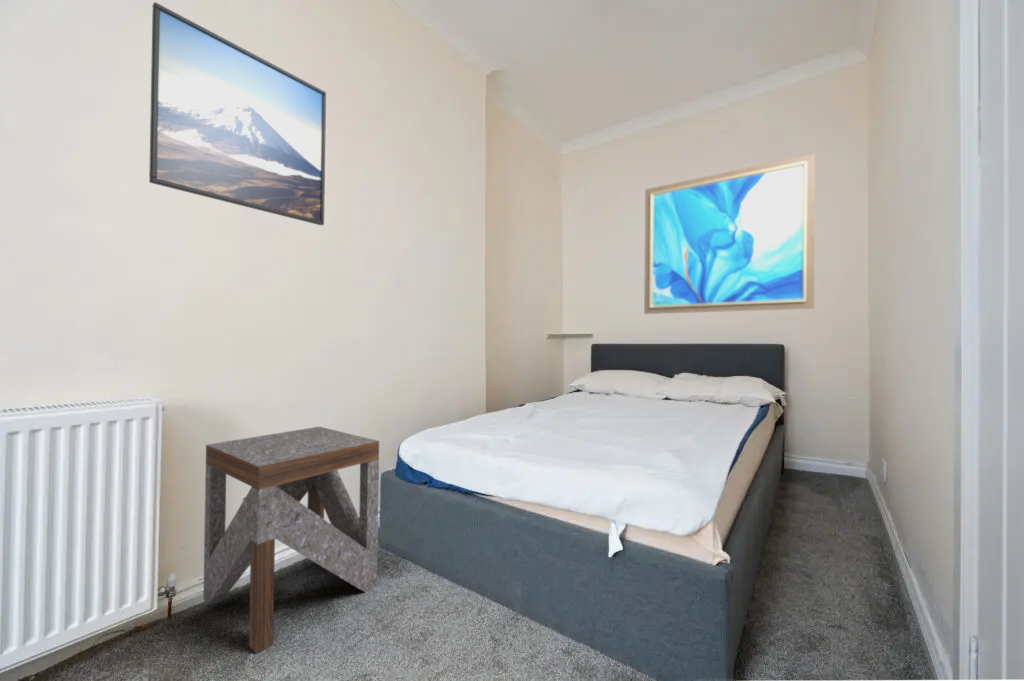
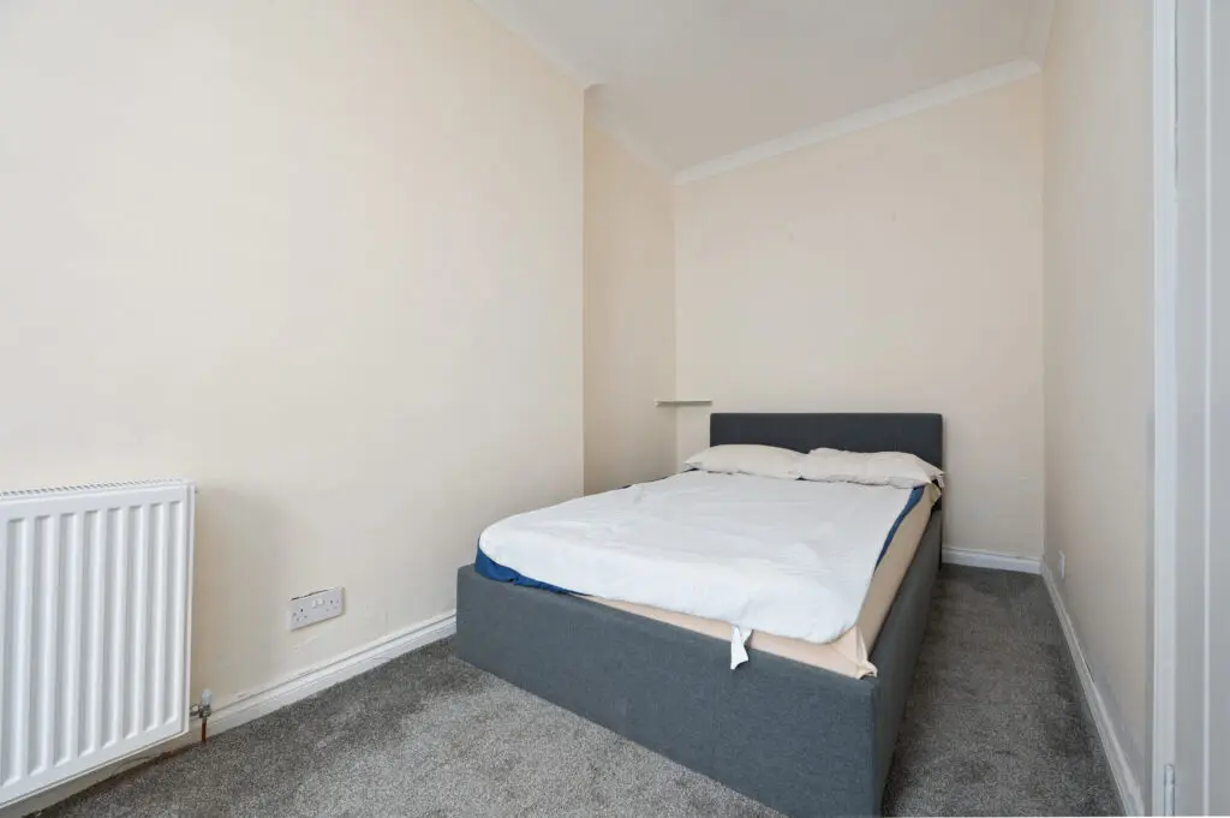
- wall art (720, 242)
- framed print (250, 130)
- side table (293, 517)
